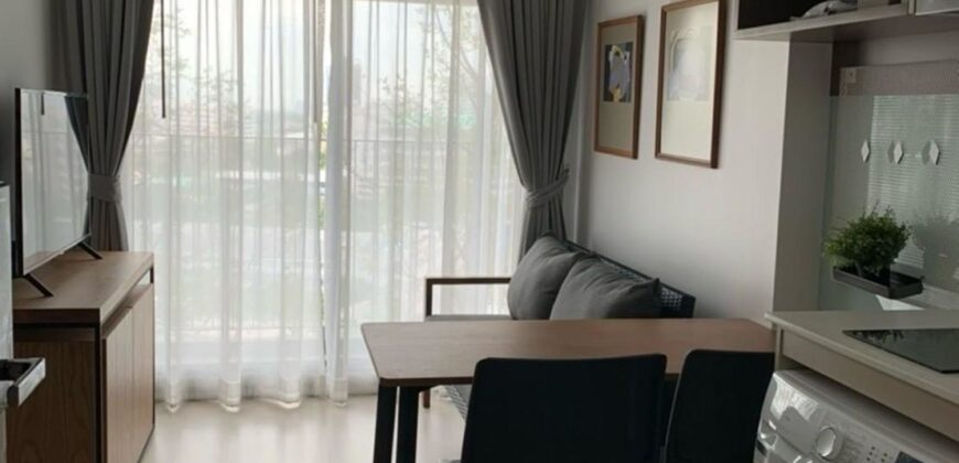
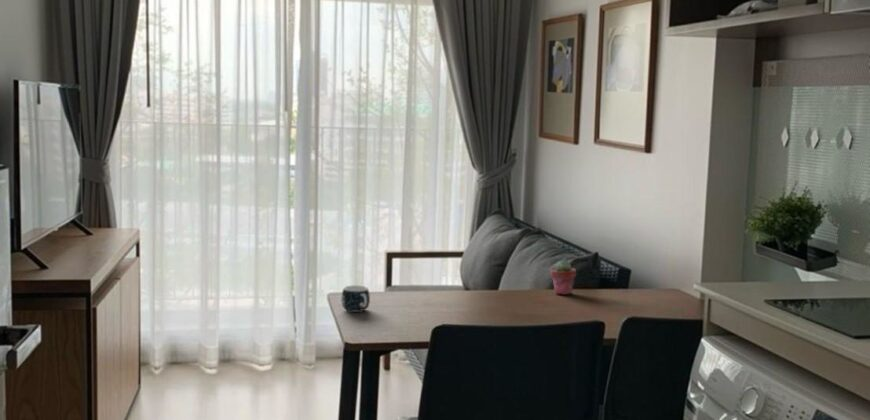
+ mug (357, 299)
+ potted succulent (563, 276)
